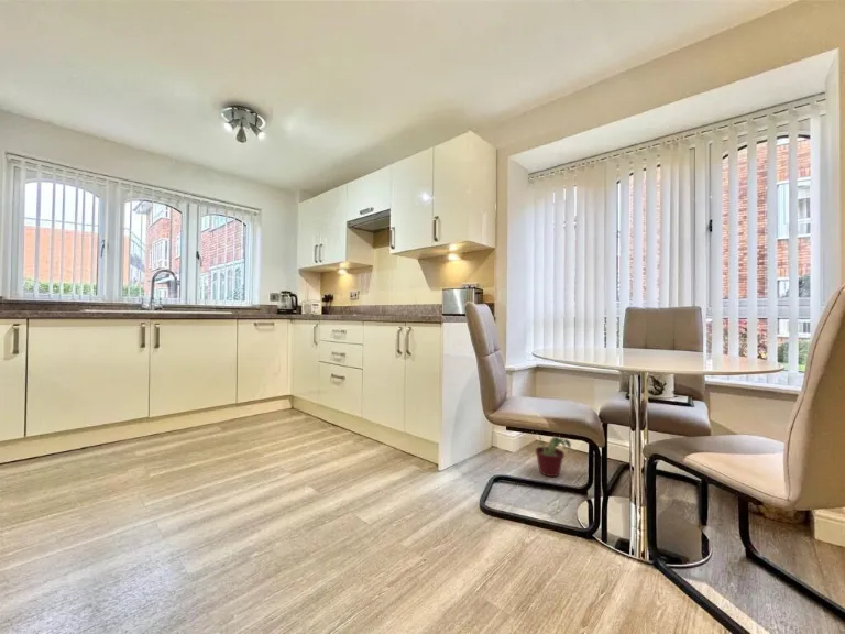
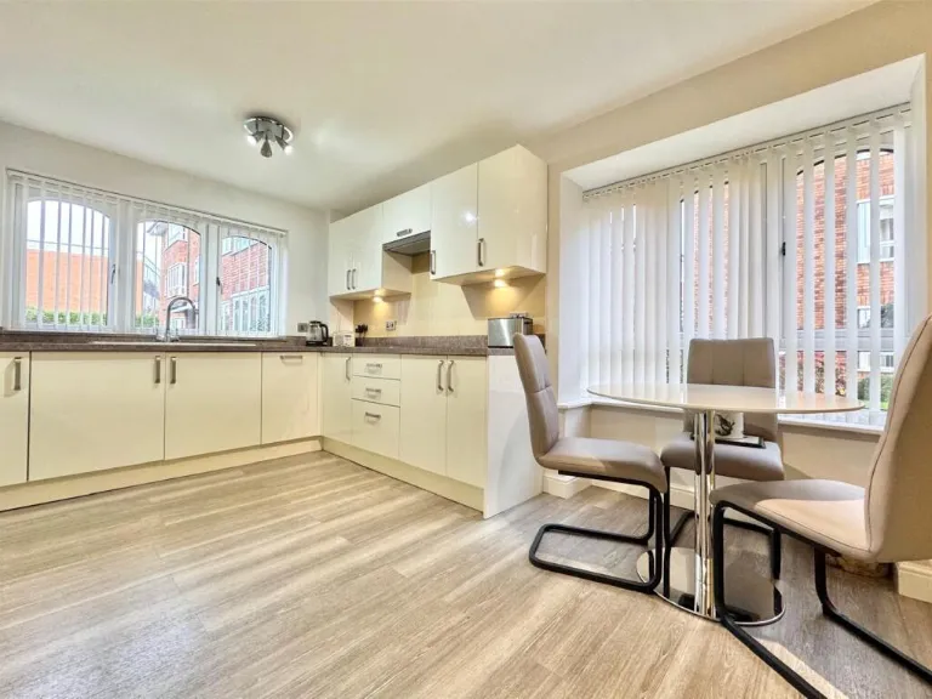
- potted plant (556, 441)
